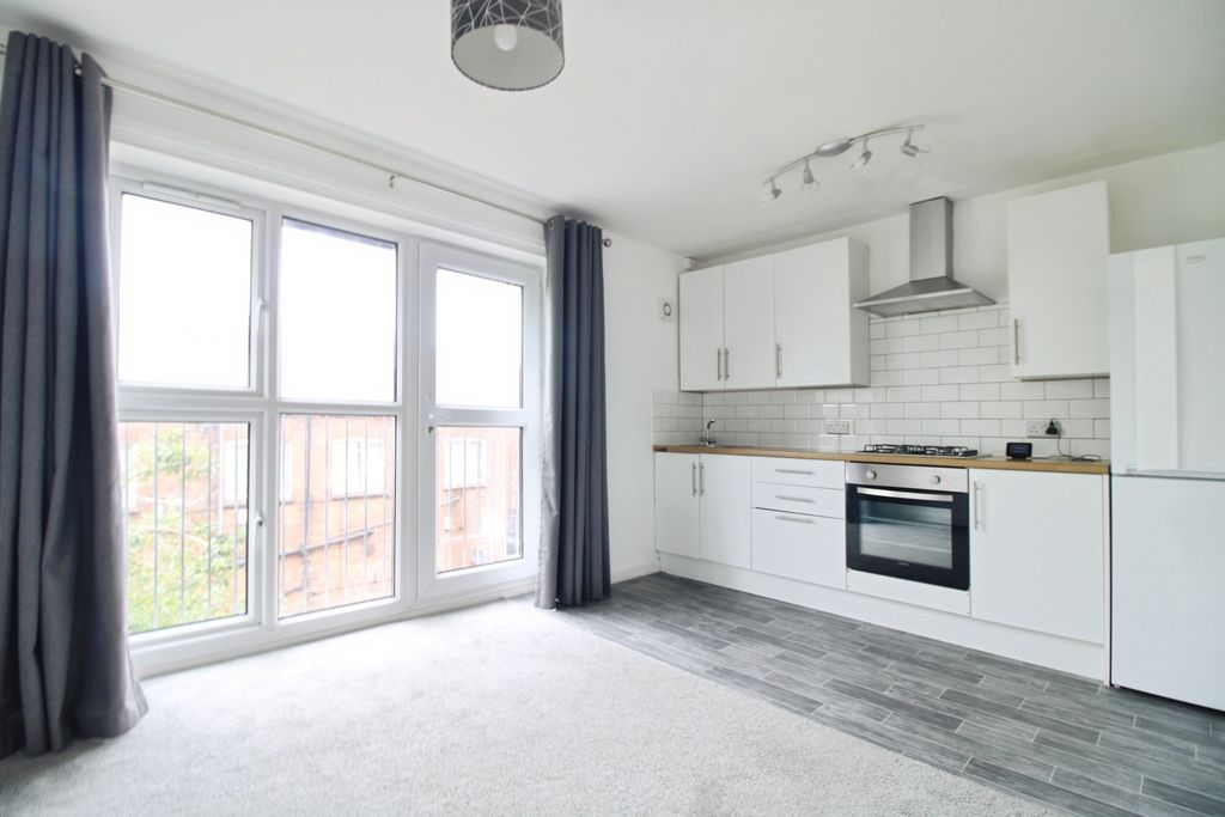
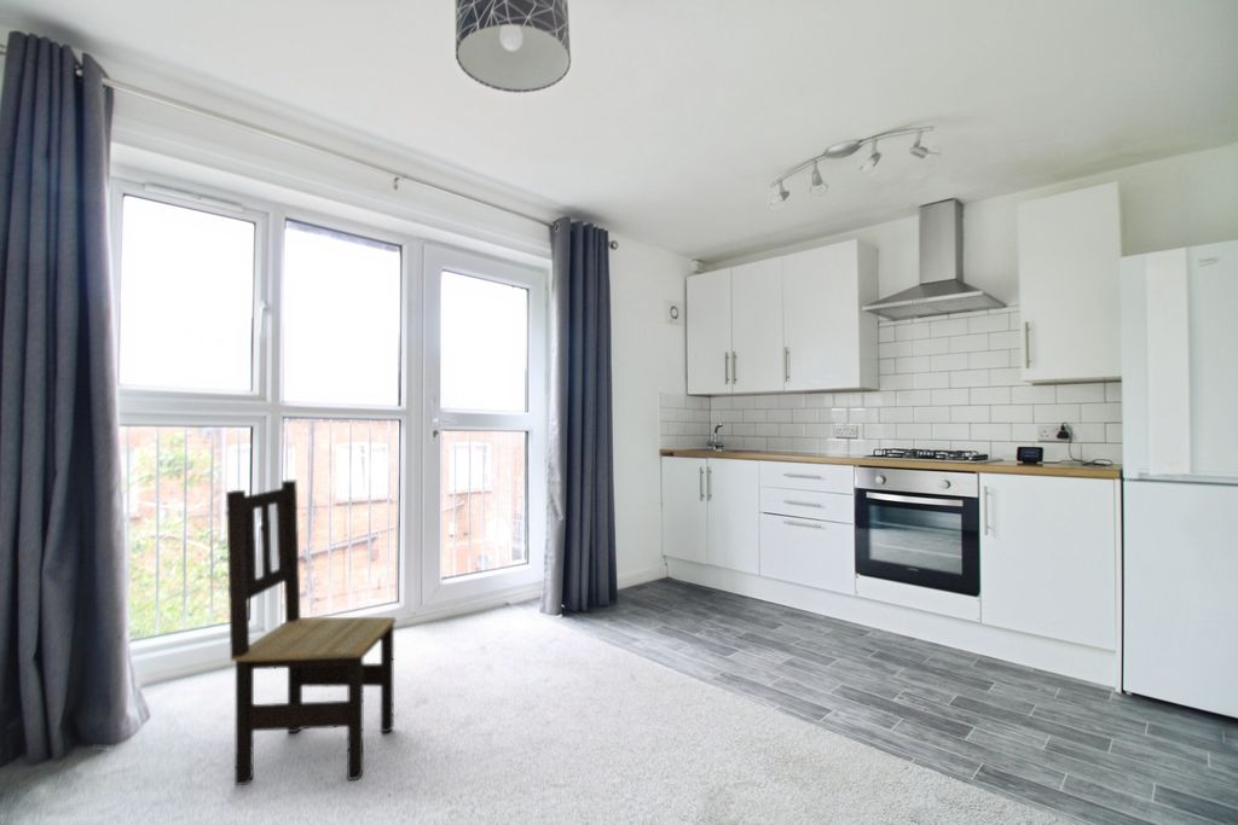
+ dining chair (319, 618)
